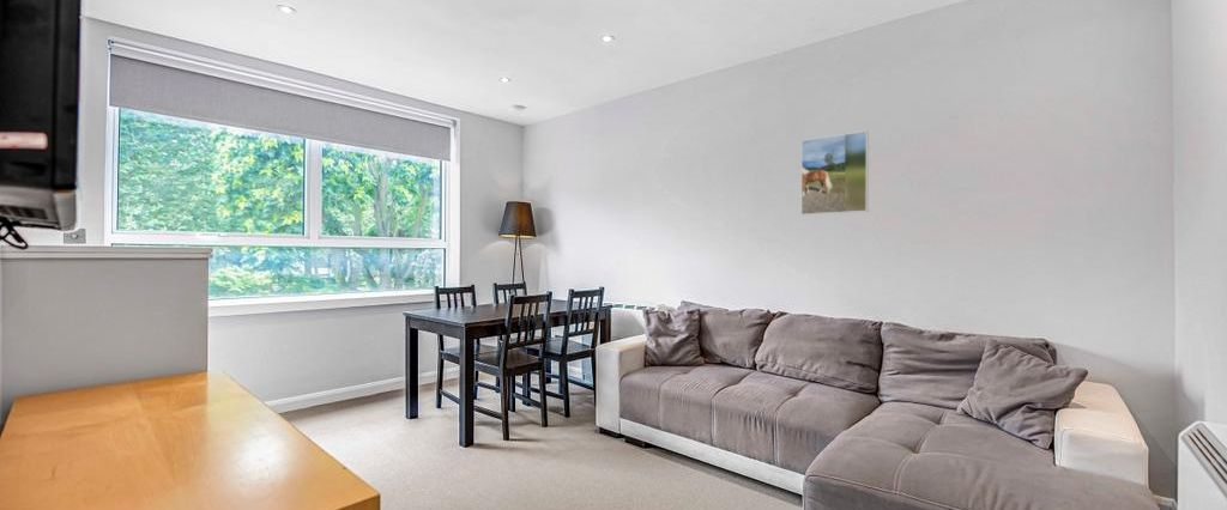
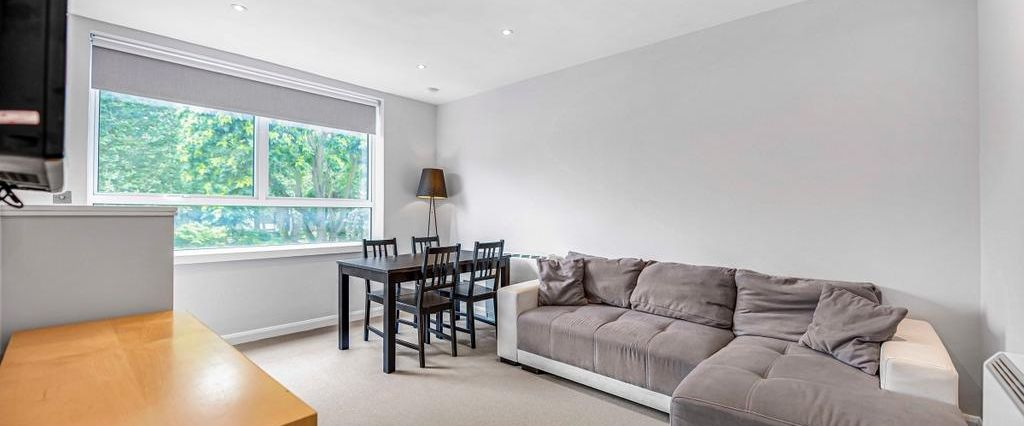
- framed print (833, 174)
